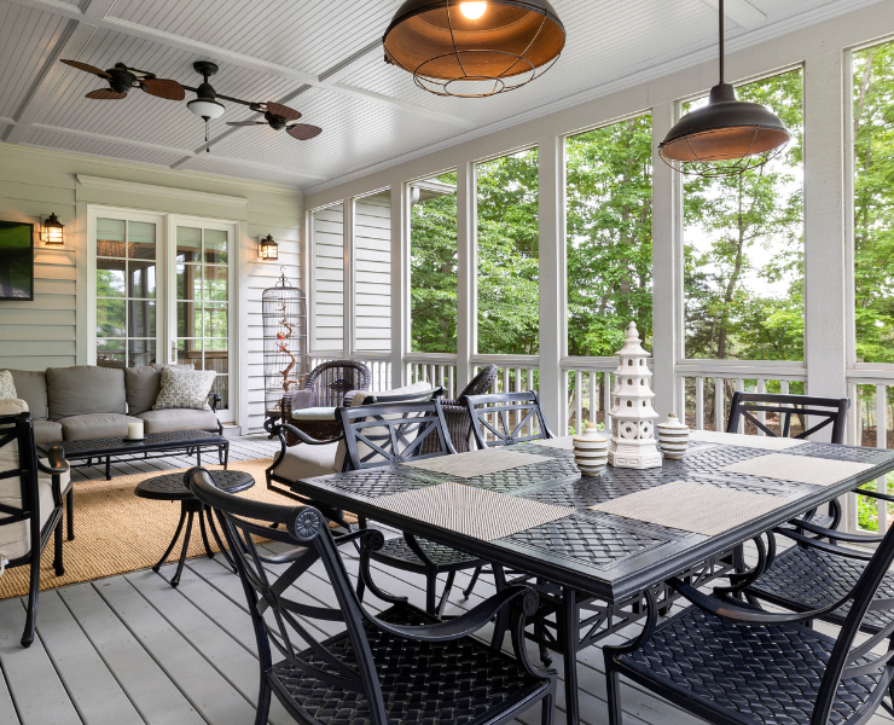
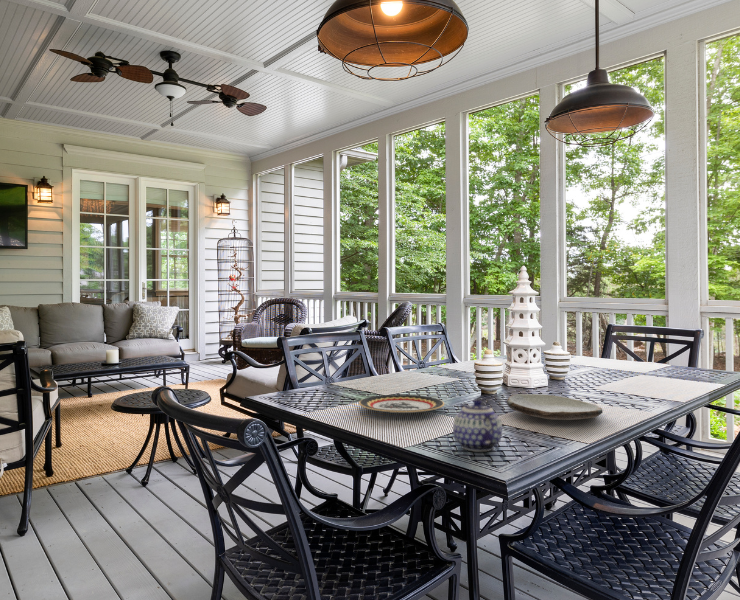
+ plate (401, 405)
+ plate (553, 407)
+ teapot (477, 423)
